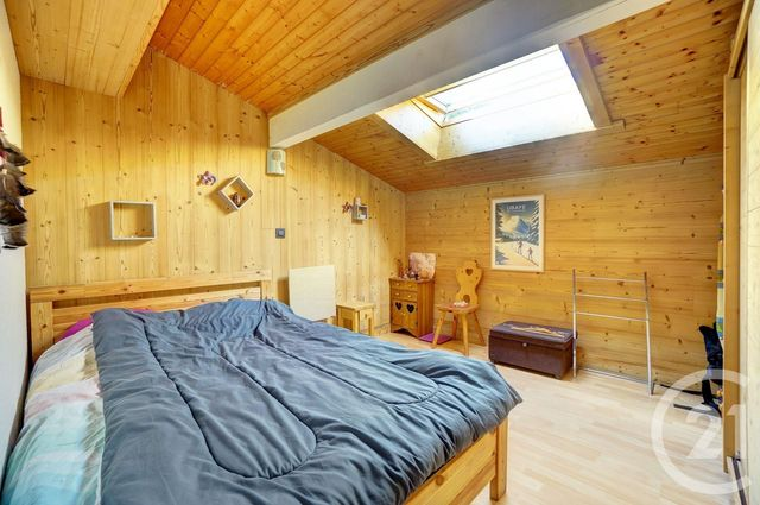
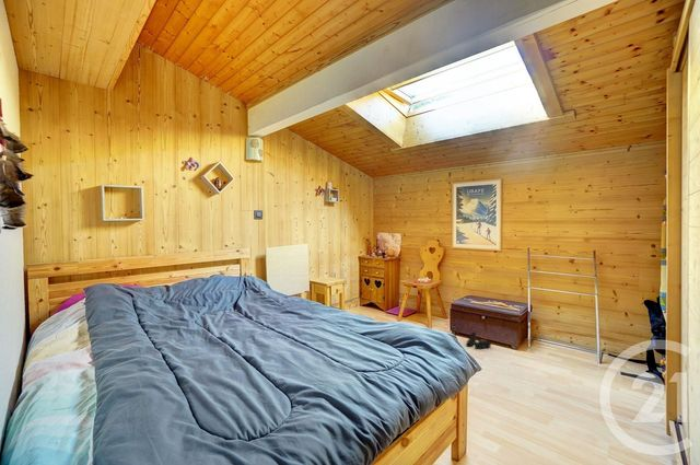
+ boots (479, 339)
